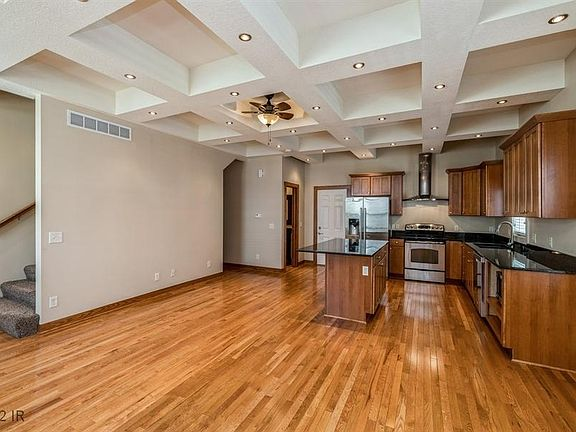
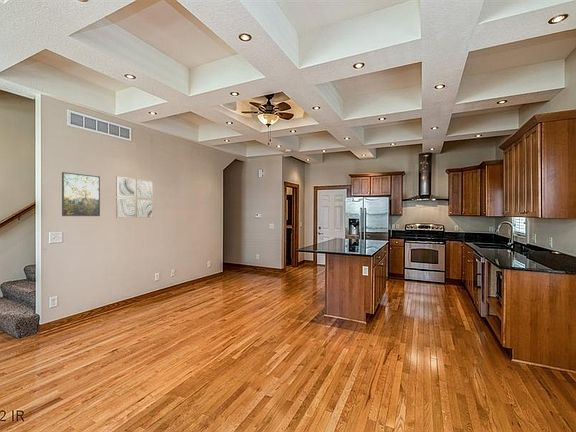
+ wall art (135, 197)
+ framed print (81, 195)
